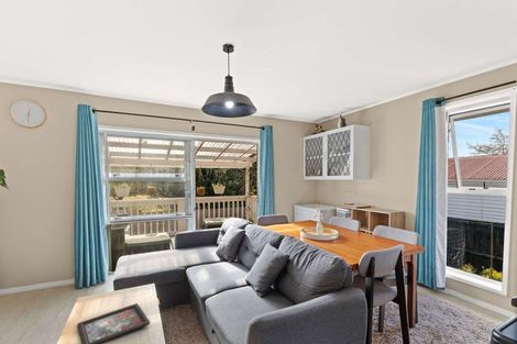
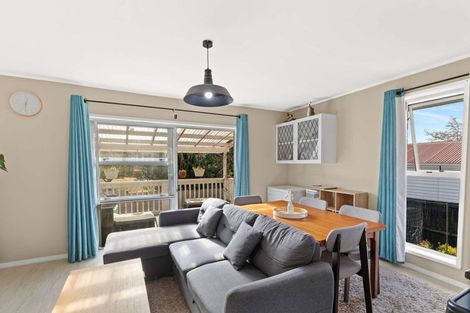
- decorative tray (113, 323)
